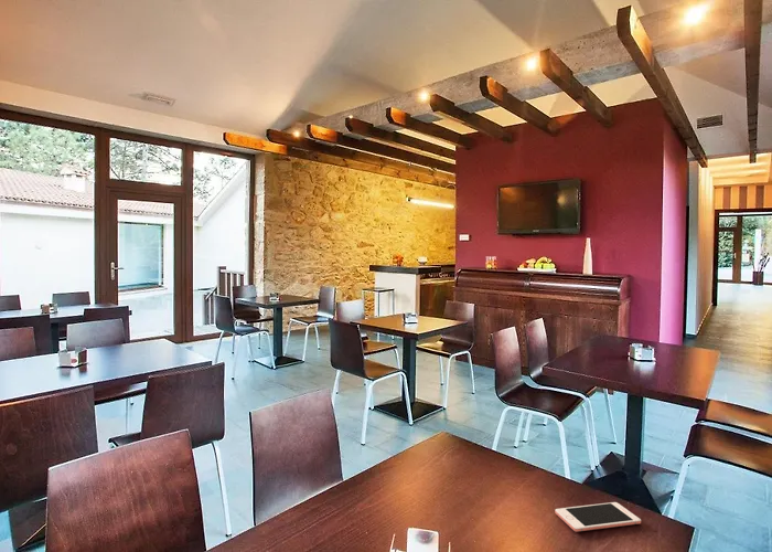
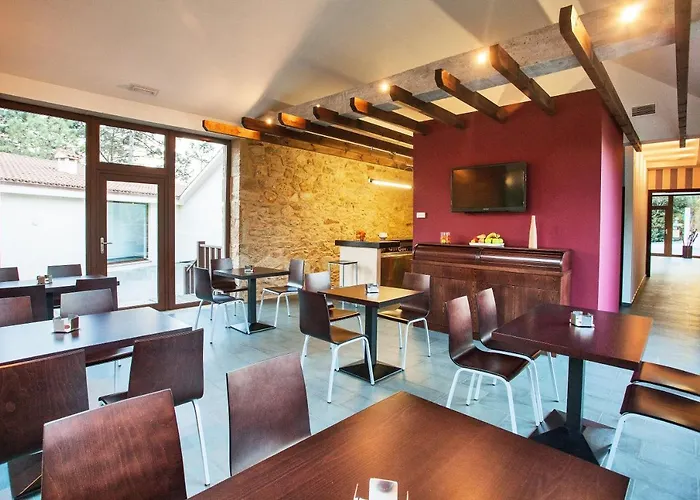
- cell phone (597, 516)
